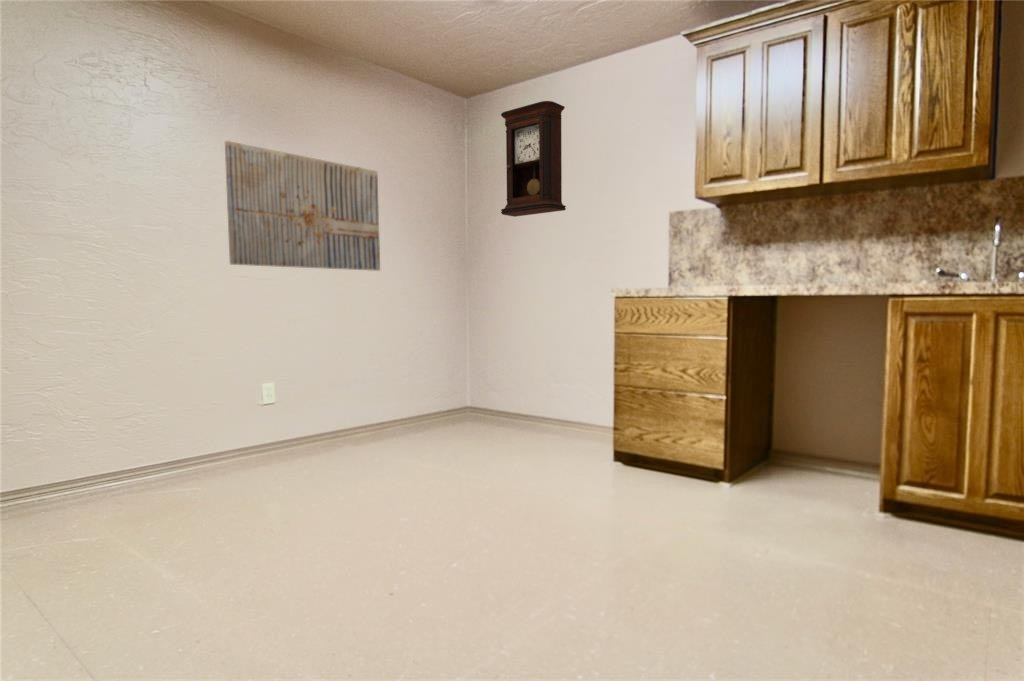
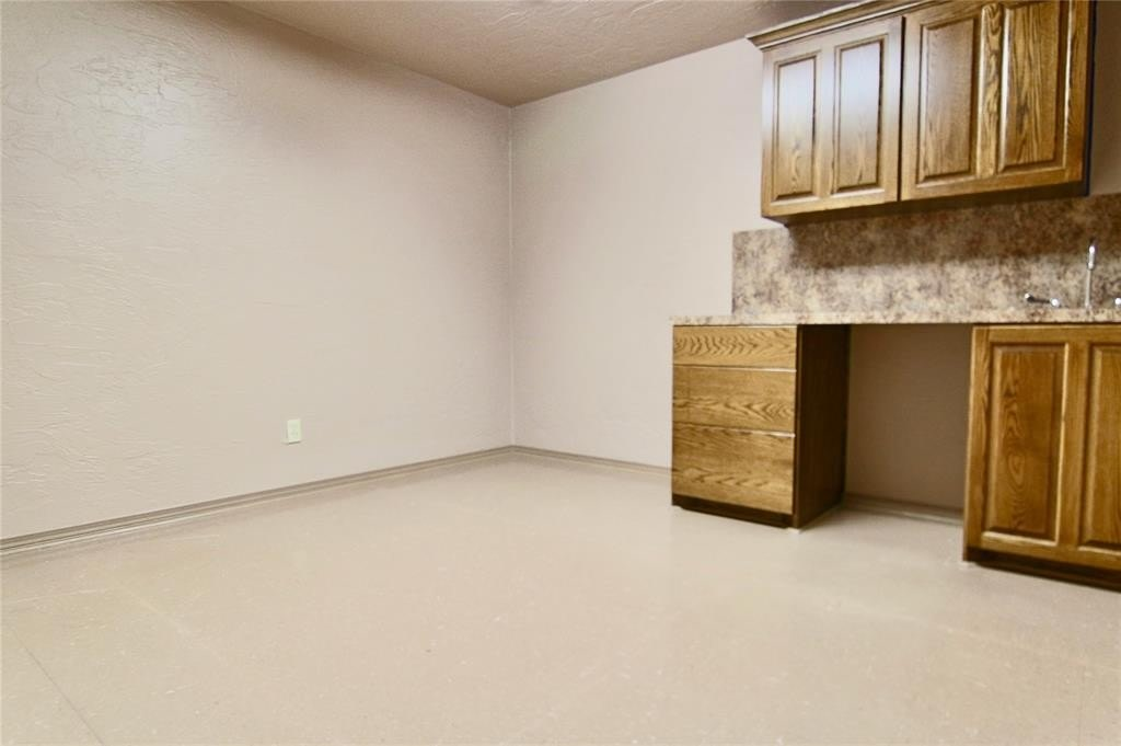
- wall art (311, 213)
- pendulum clock (530, 161)
